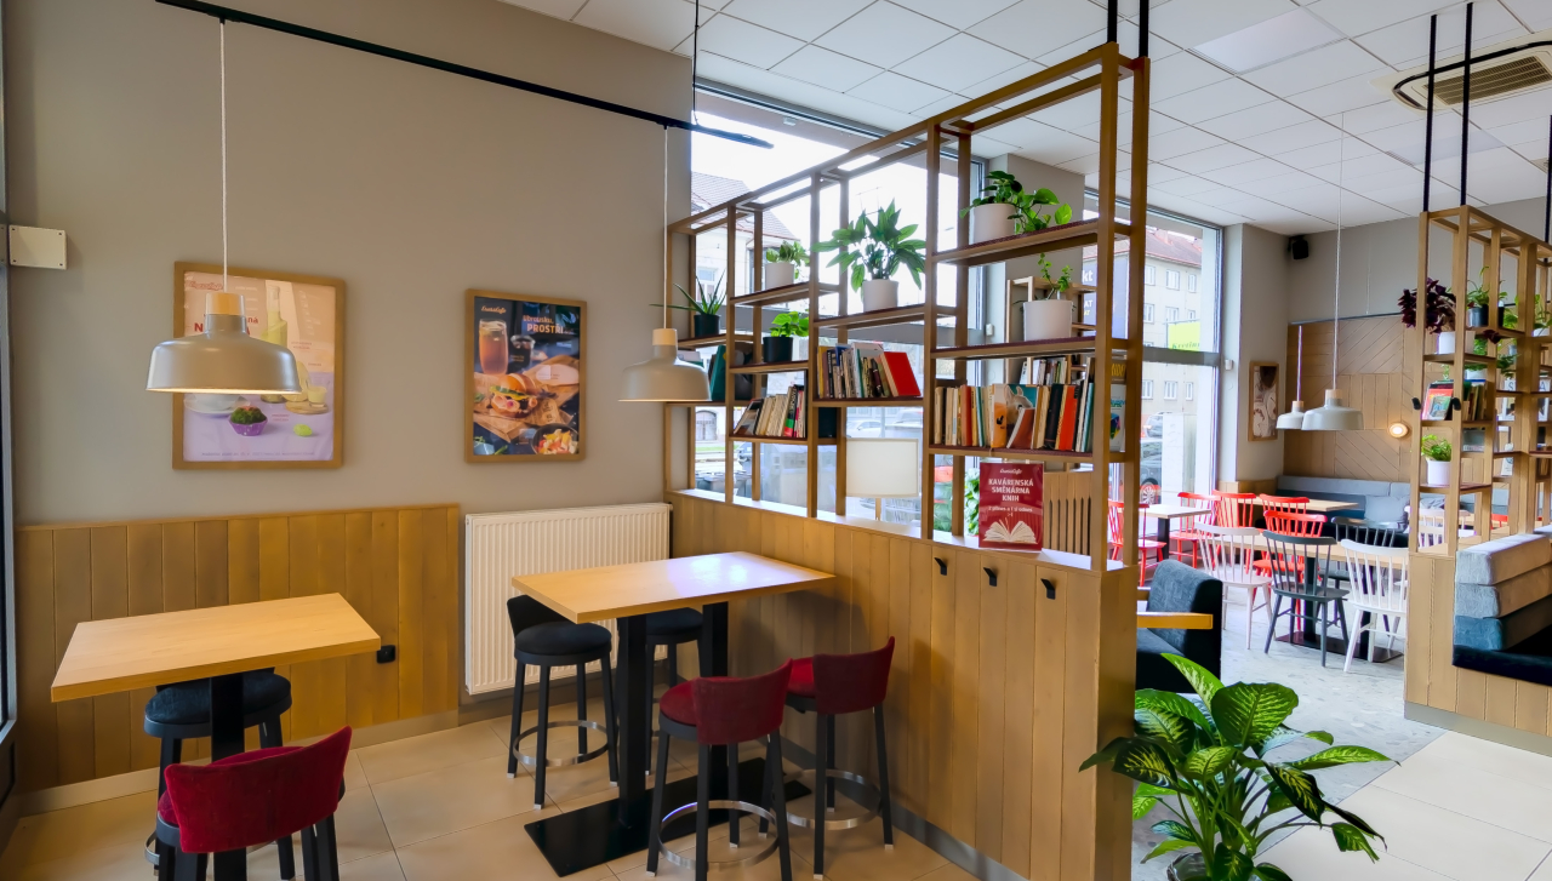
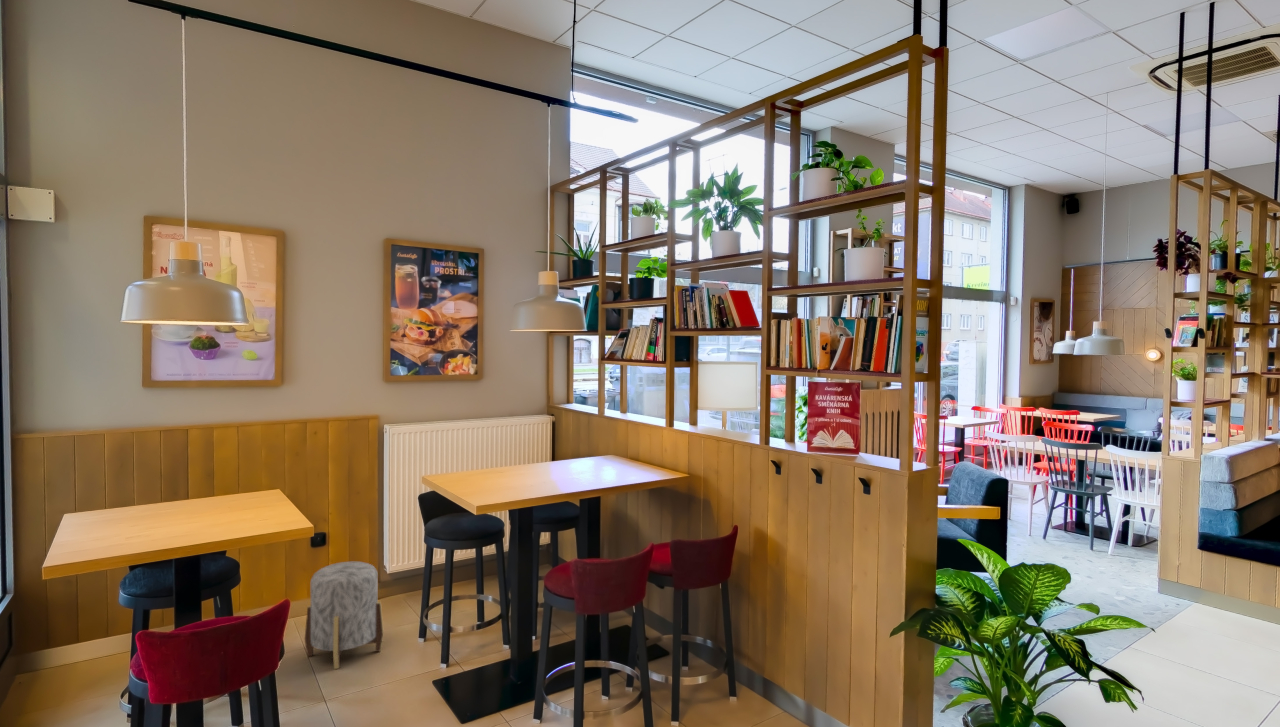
+ stool (344, 609)
